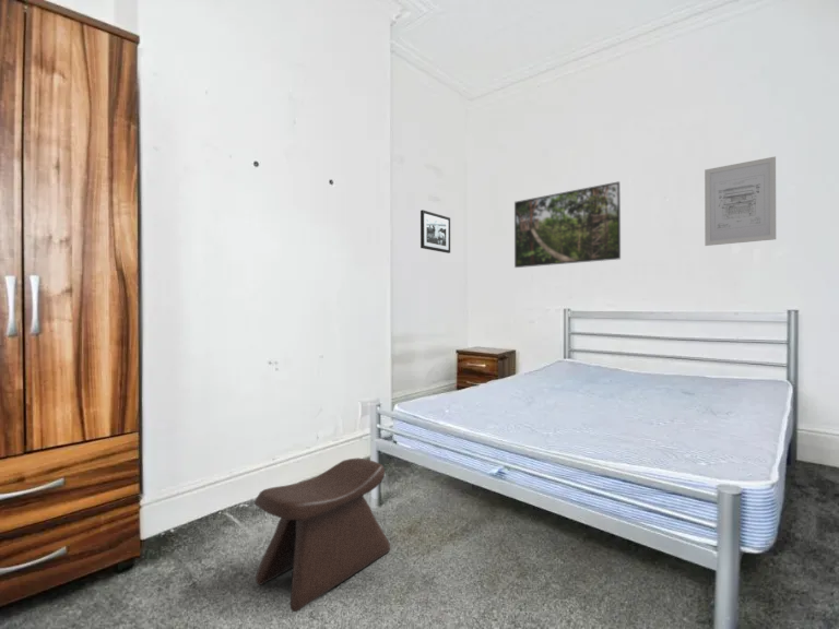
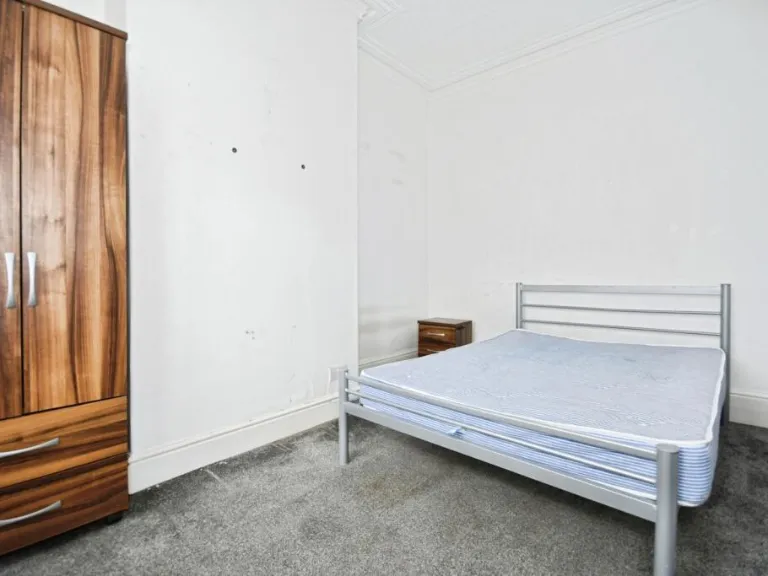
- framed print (563, 227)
- wall art (738, 203)
- picture frame (436, 232)
- stool (326, 521)
